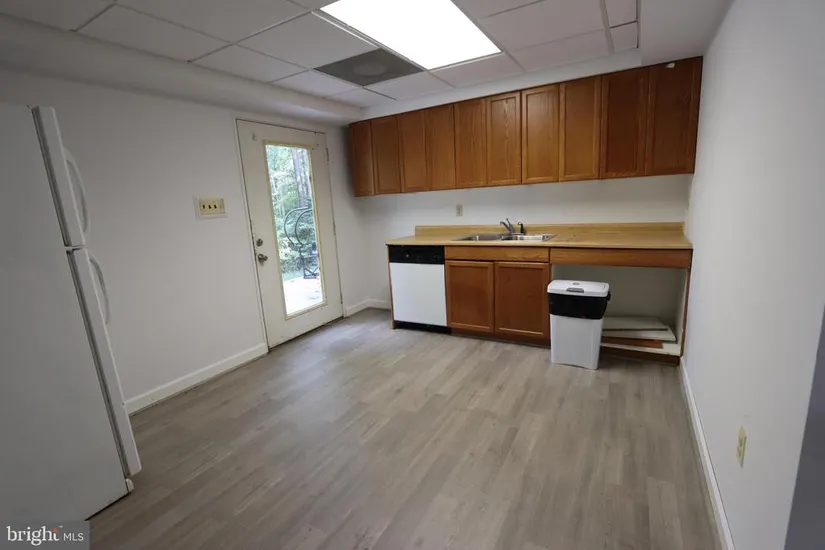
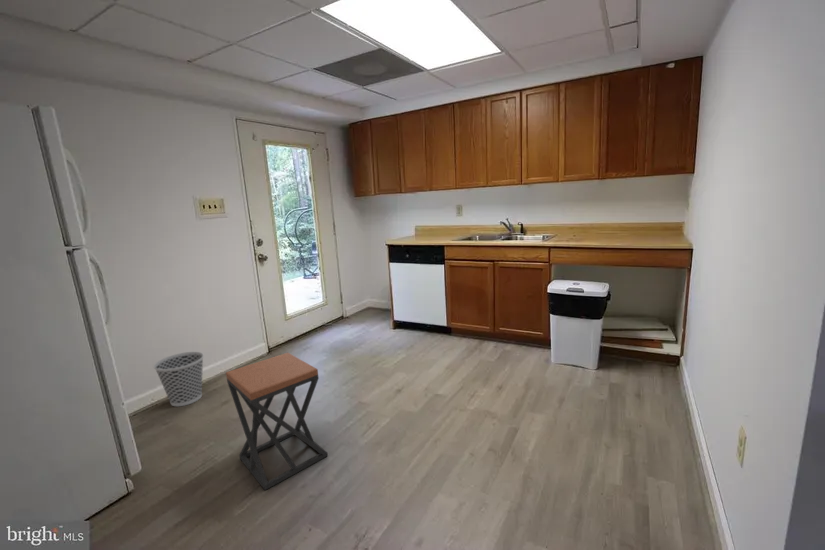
+ stool (277, 416)
+ wastebasket (182, 379)
